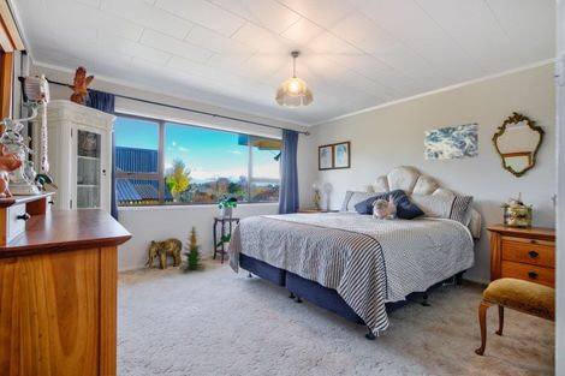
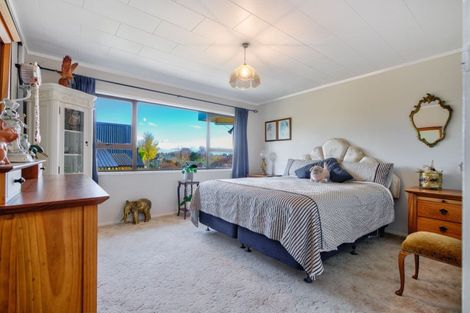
- wall art (448, 143)
- indoor plant (192, 246)
